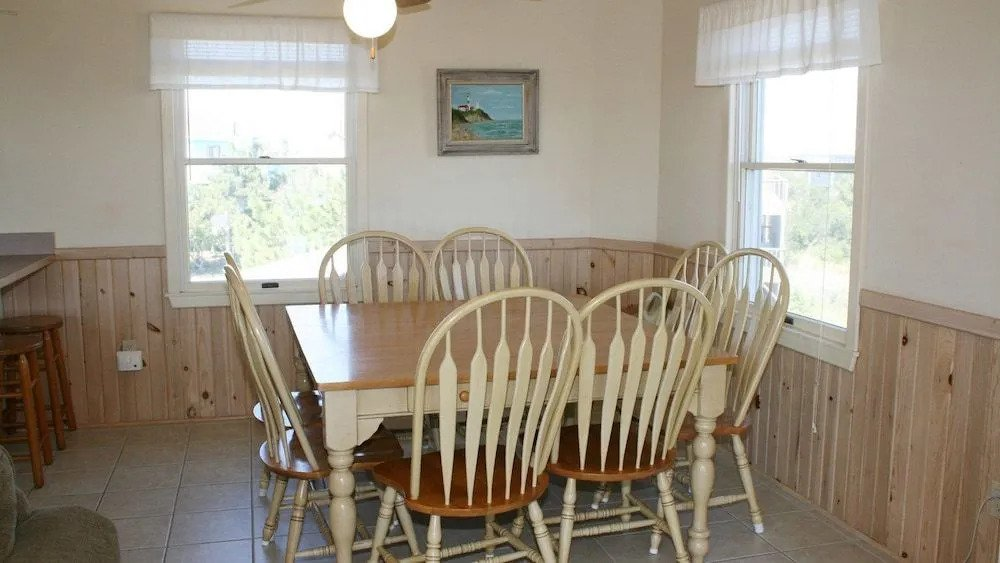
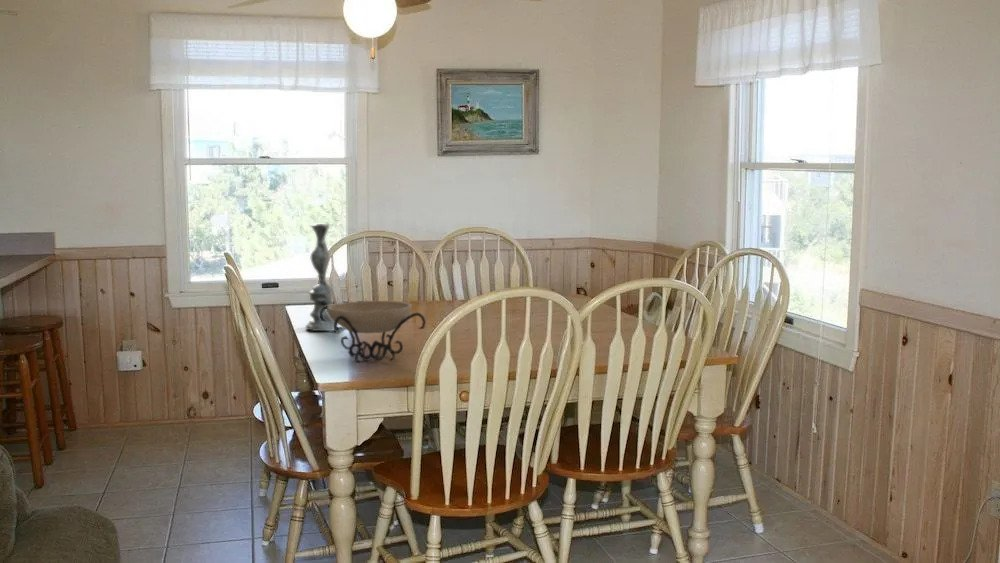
+ candlestick (325, 276)
+ decorative bowl (371, 332)
